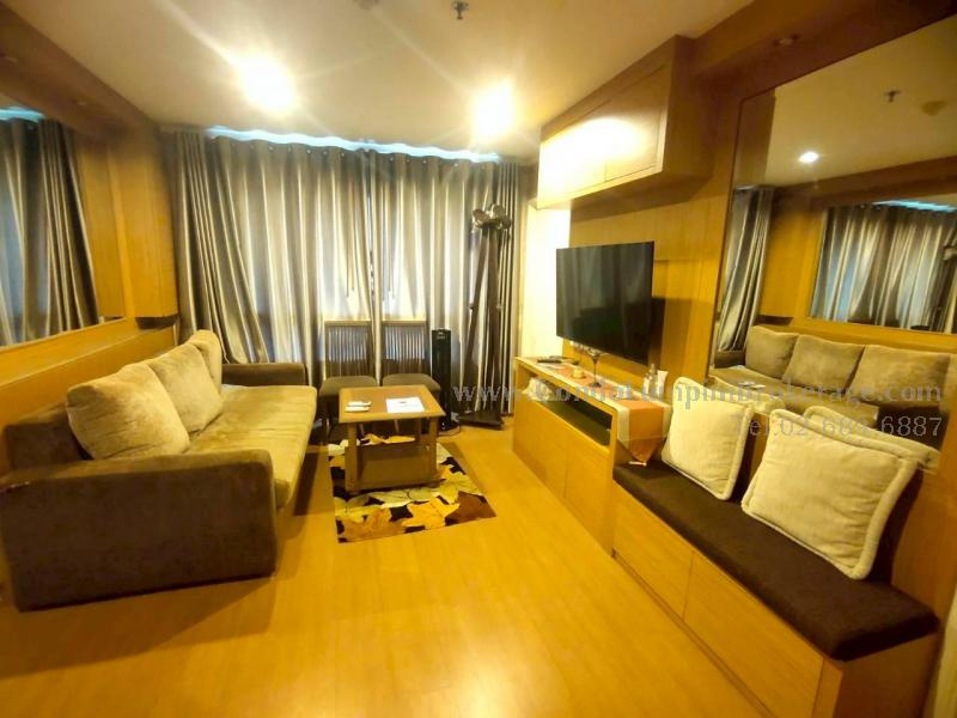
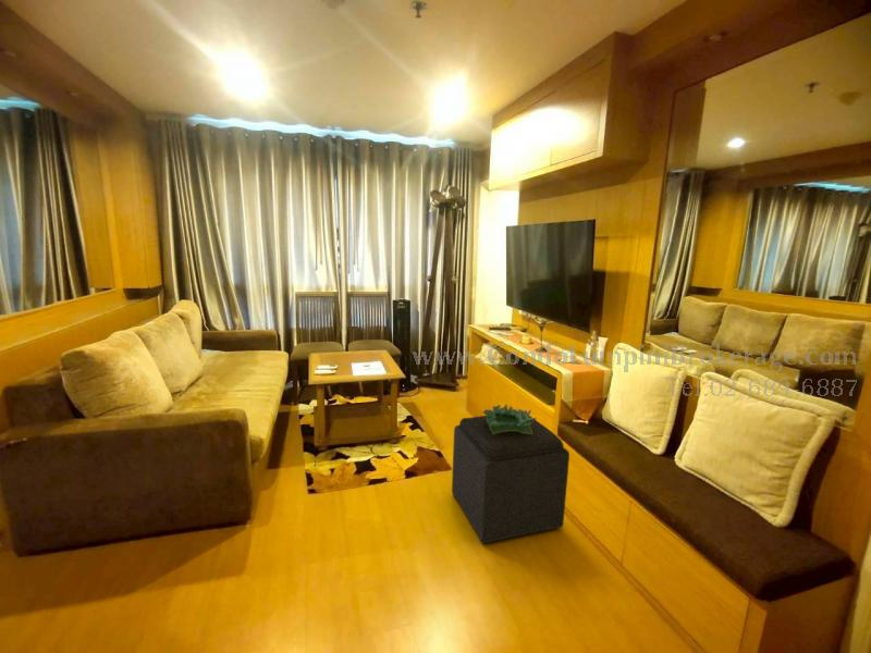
+ ottoman (506, 468)
+ decorative bowl (508, 419)
